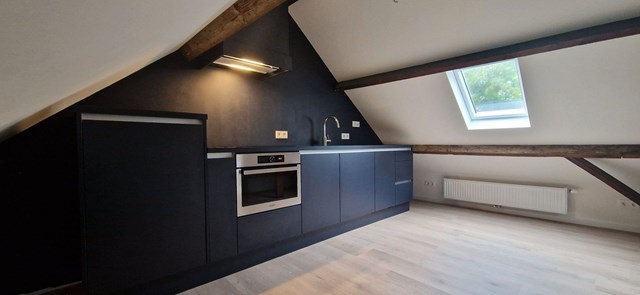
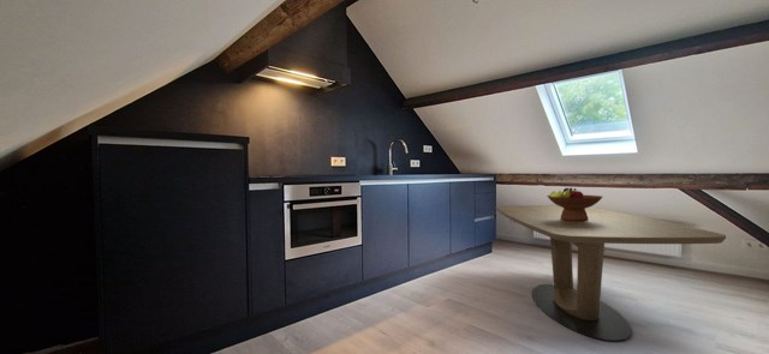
+ fruit bowl (573, 203)
+ dining table (571, 262)
